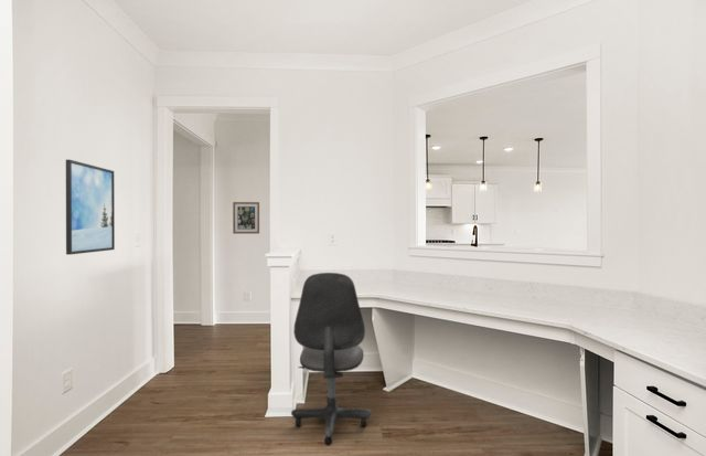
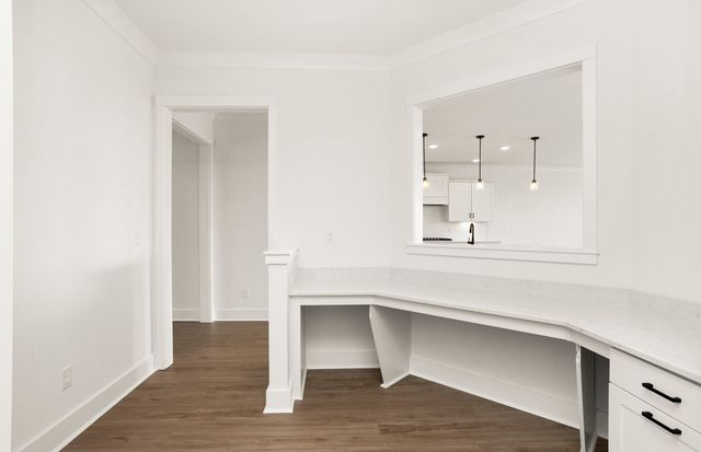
- office chair (331, 346)
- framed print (92, 209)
- wall art (246, 218)
